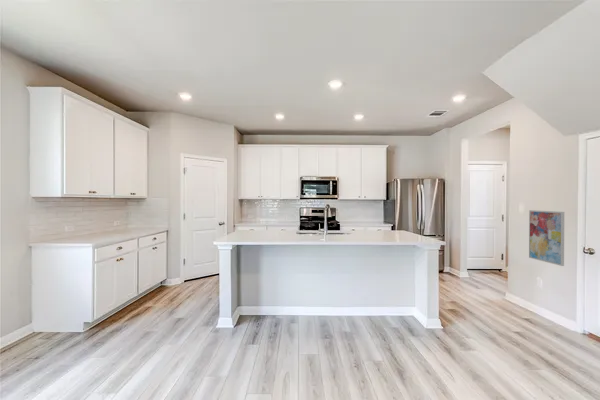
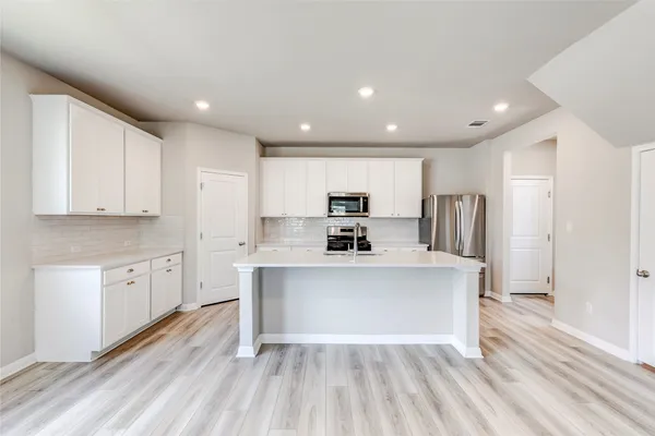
- wall art (545, 236)
